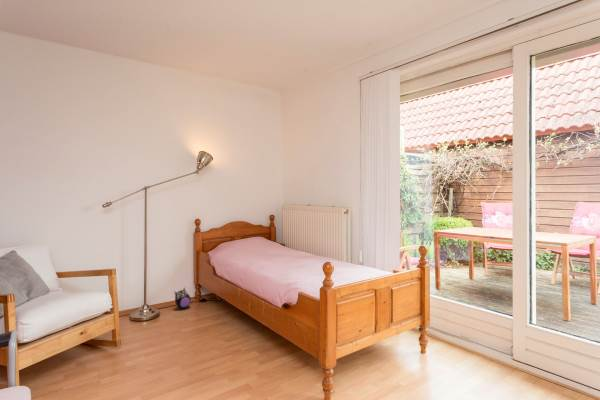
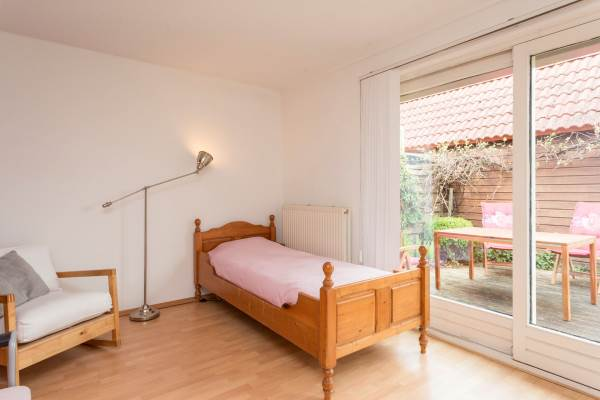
- plush toy (183, 297)
